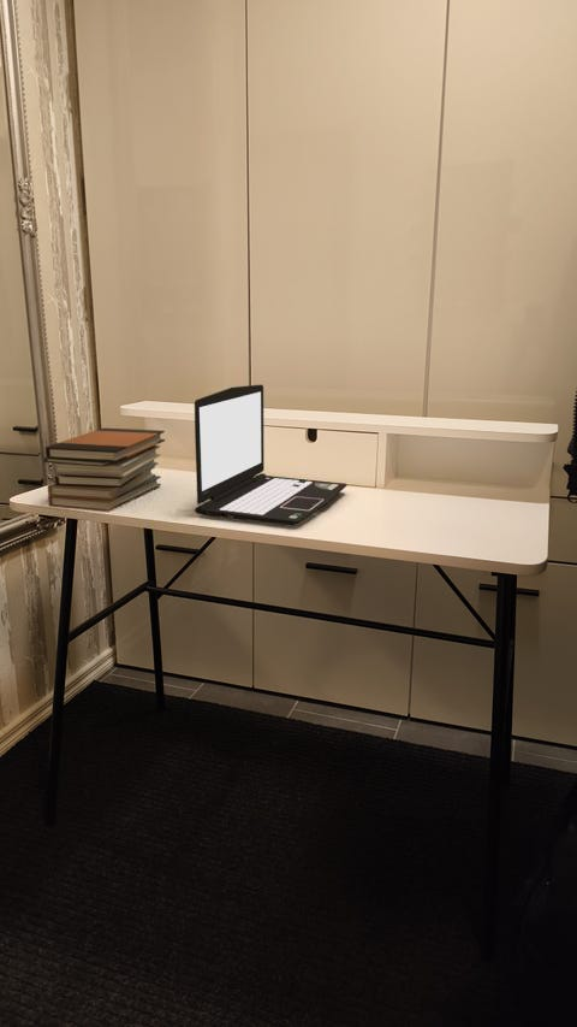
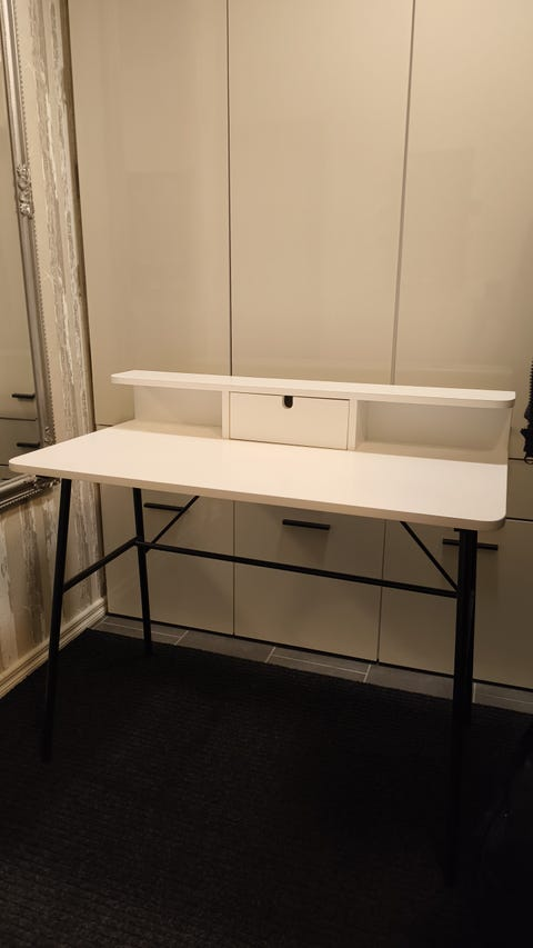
- laptop (262, 448)
- book stack (108, 466)
